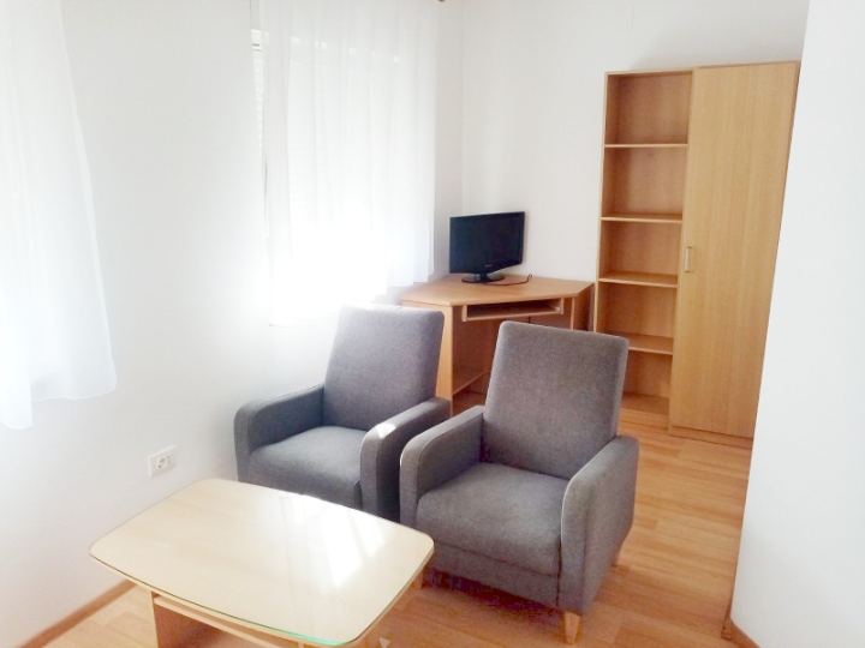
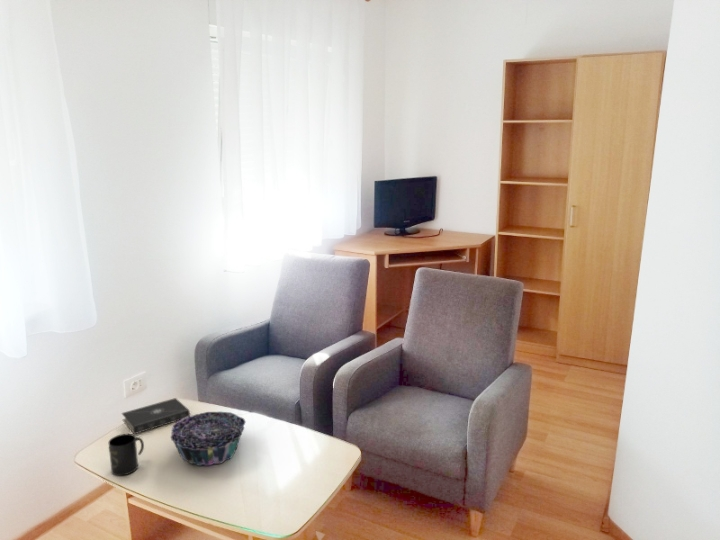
+ mug (128, 452)
+ book (156, 415)
+ decorative bowl (209, 439)
